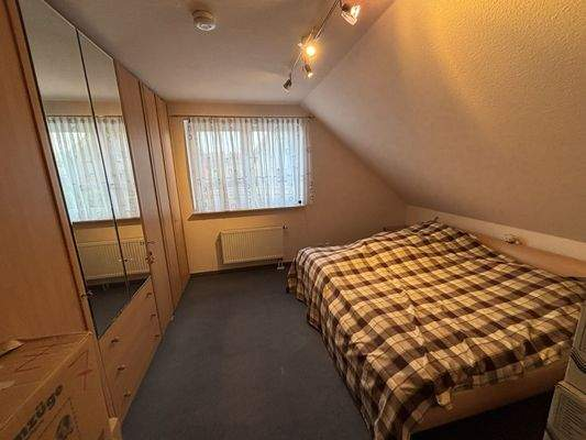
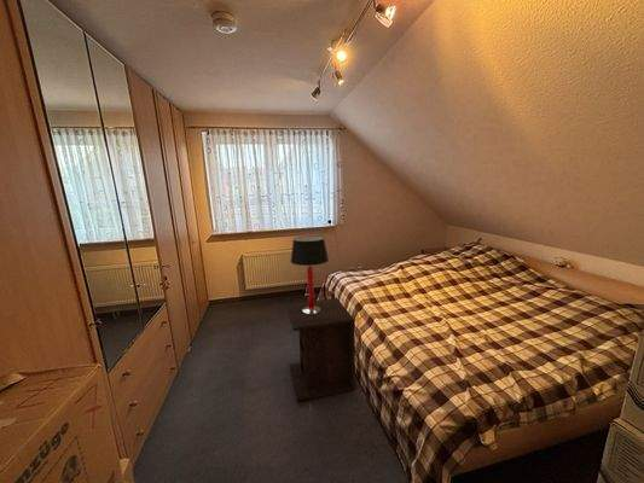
+ table lamp (309, 274)
+ nightstand (319, 344)
